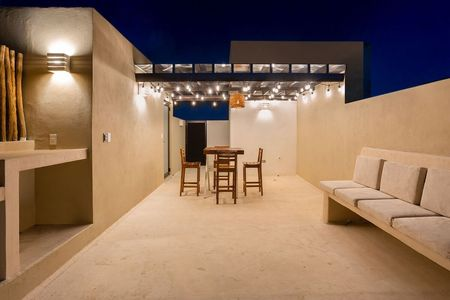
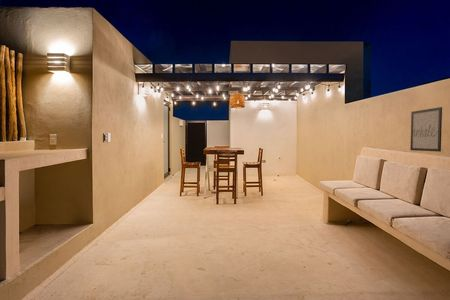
+ wall art (425, 130)
